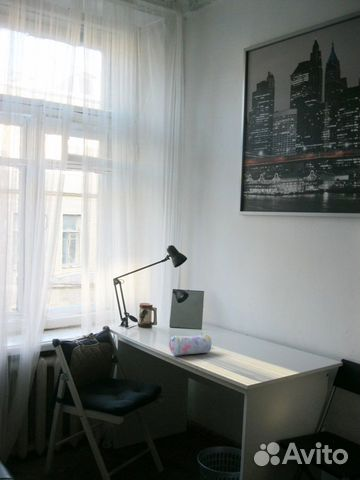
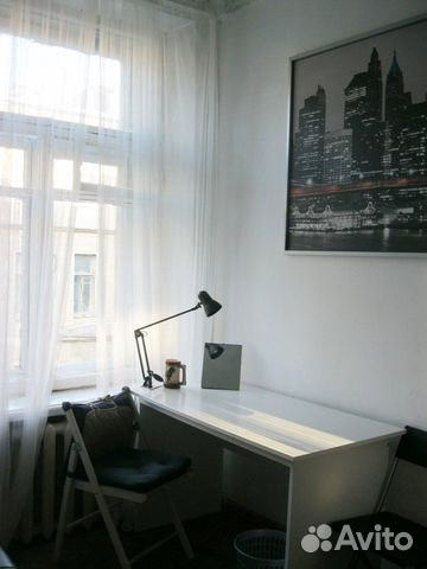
- pencil case (190, 344)
